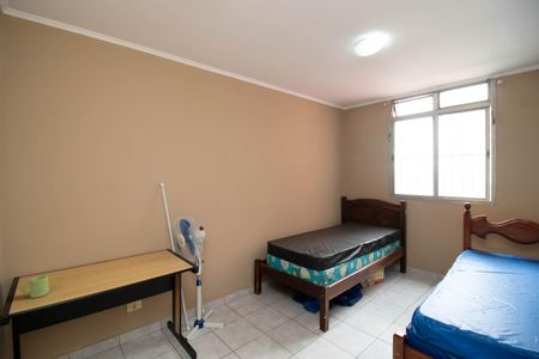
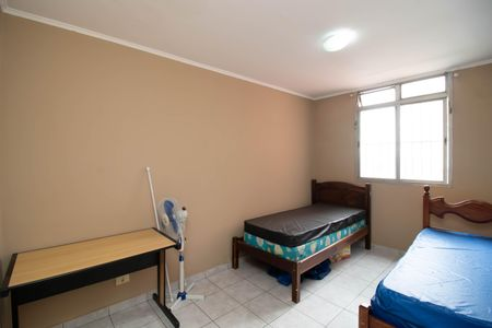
- mug (35, 287)
